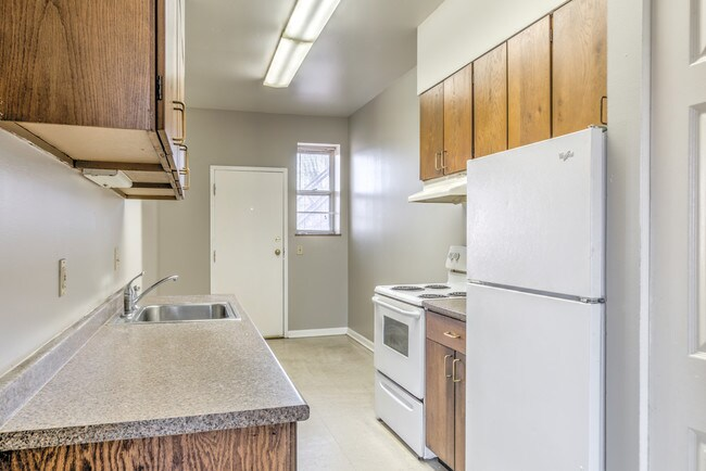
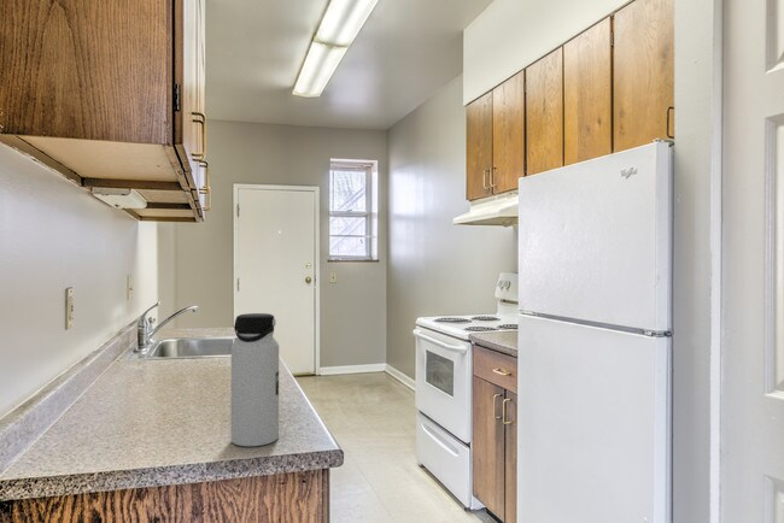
+ water bottle (254, 376)
